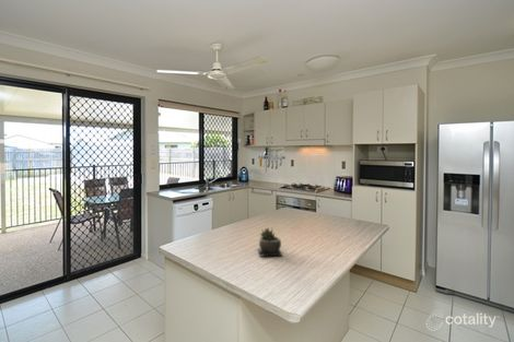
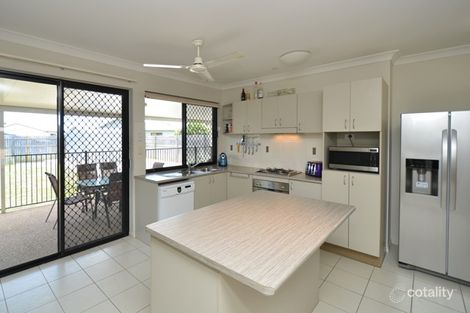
- succulent plant (269, 239)
